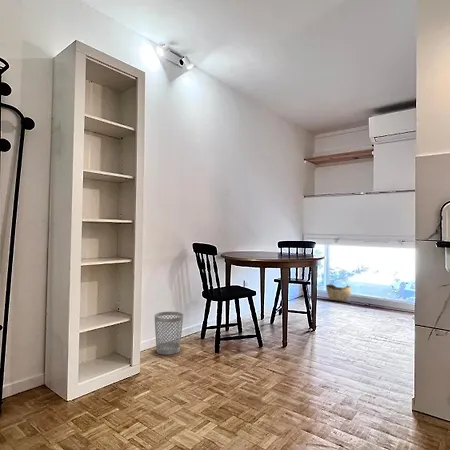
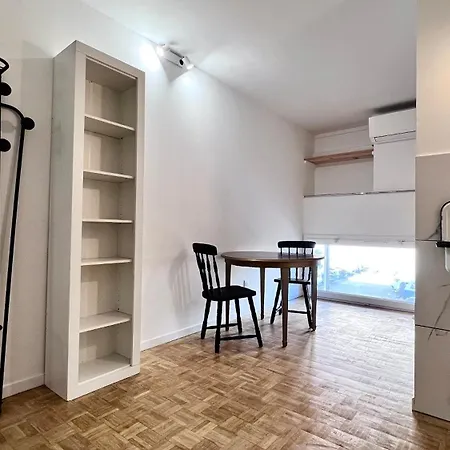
- basket (338, 289)
- wastebasket (168, 332)
